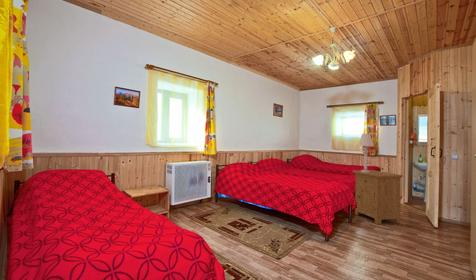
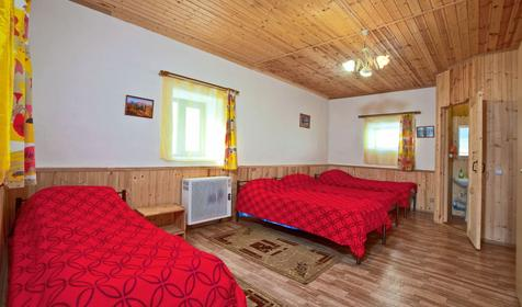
- table lamp (365, 152)
- nightstand (375, 195)
